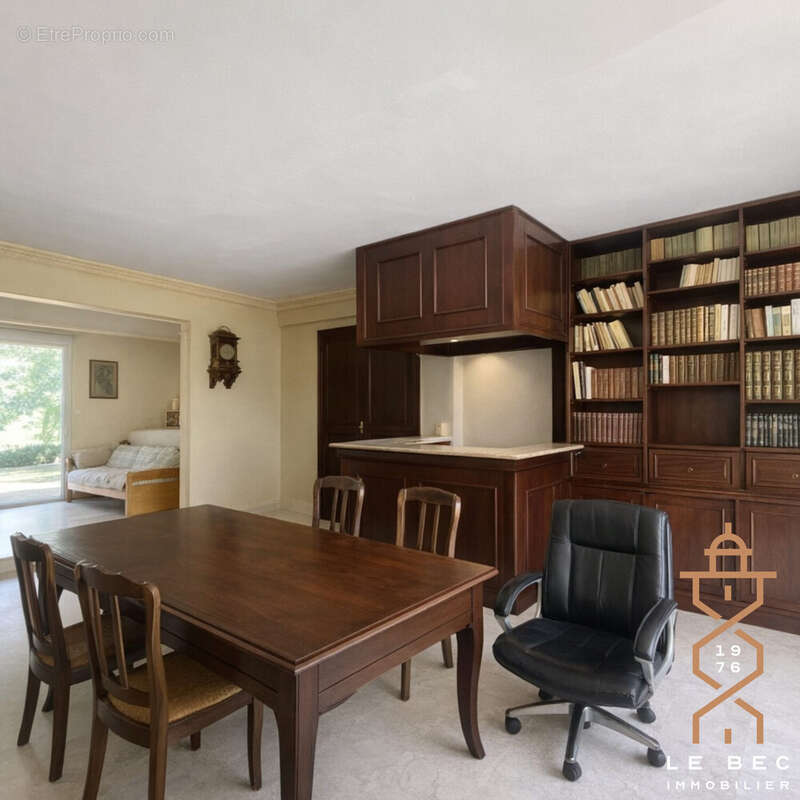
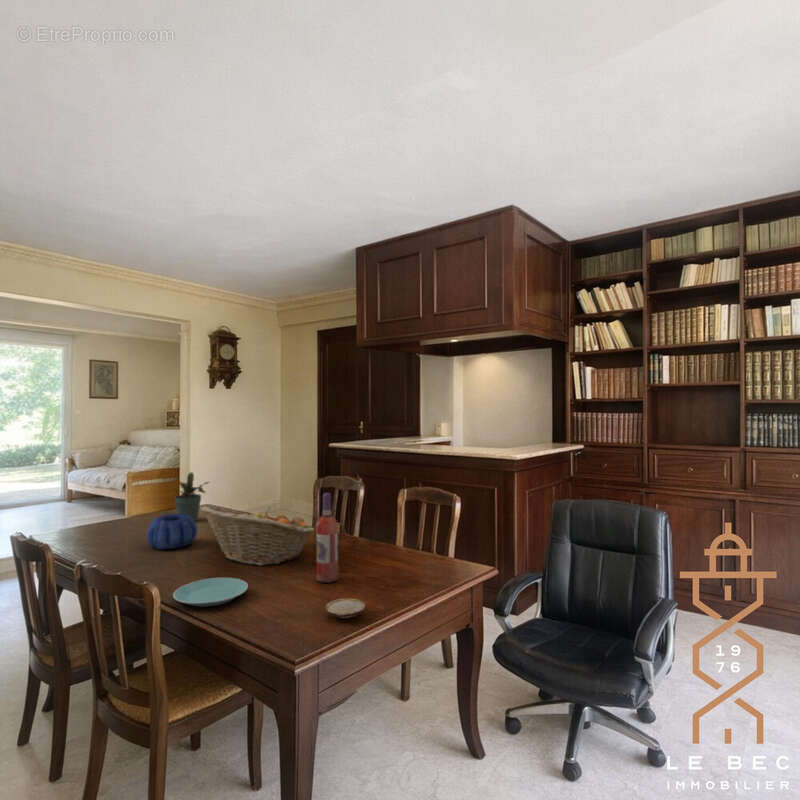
+ wine bottle (327, 536)
+ potted plant (192, 496)
+ wood slice (345, 609)
+ plate (211, 593)
+ decorative bowl (172, 530)
+ fruit basket (257, 529)
